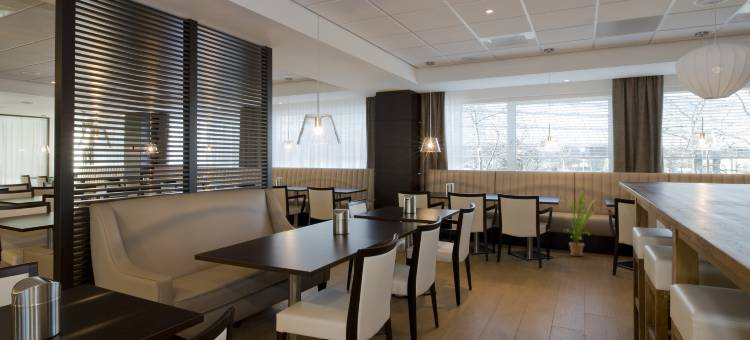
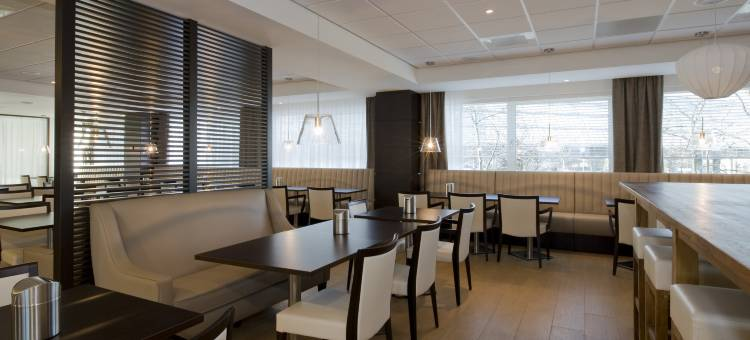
- house plant (575, 222)
